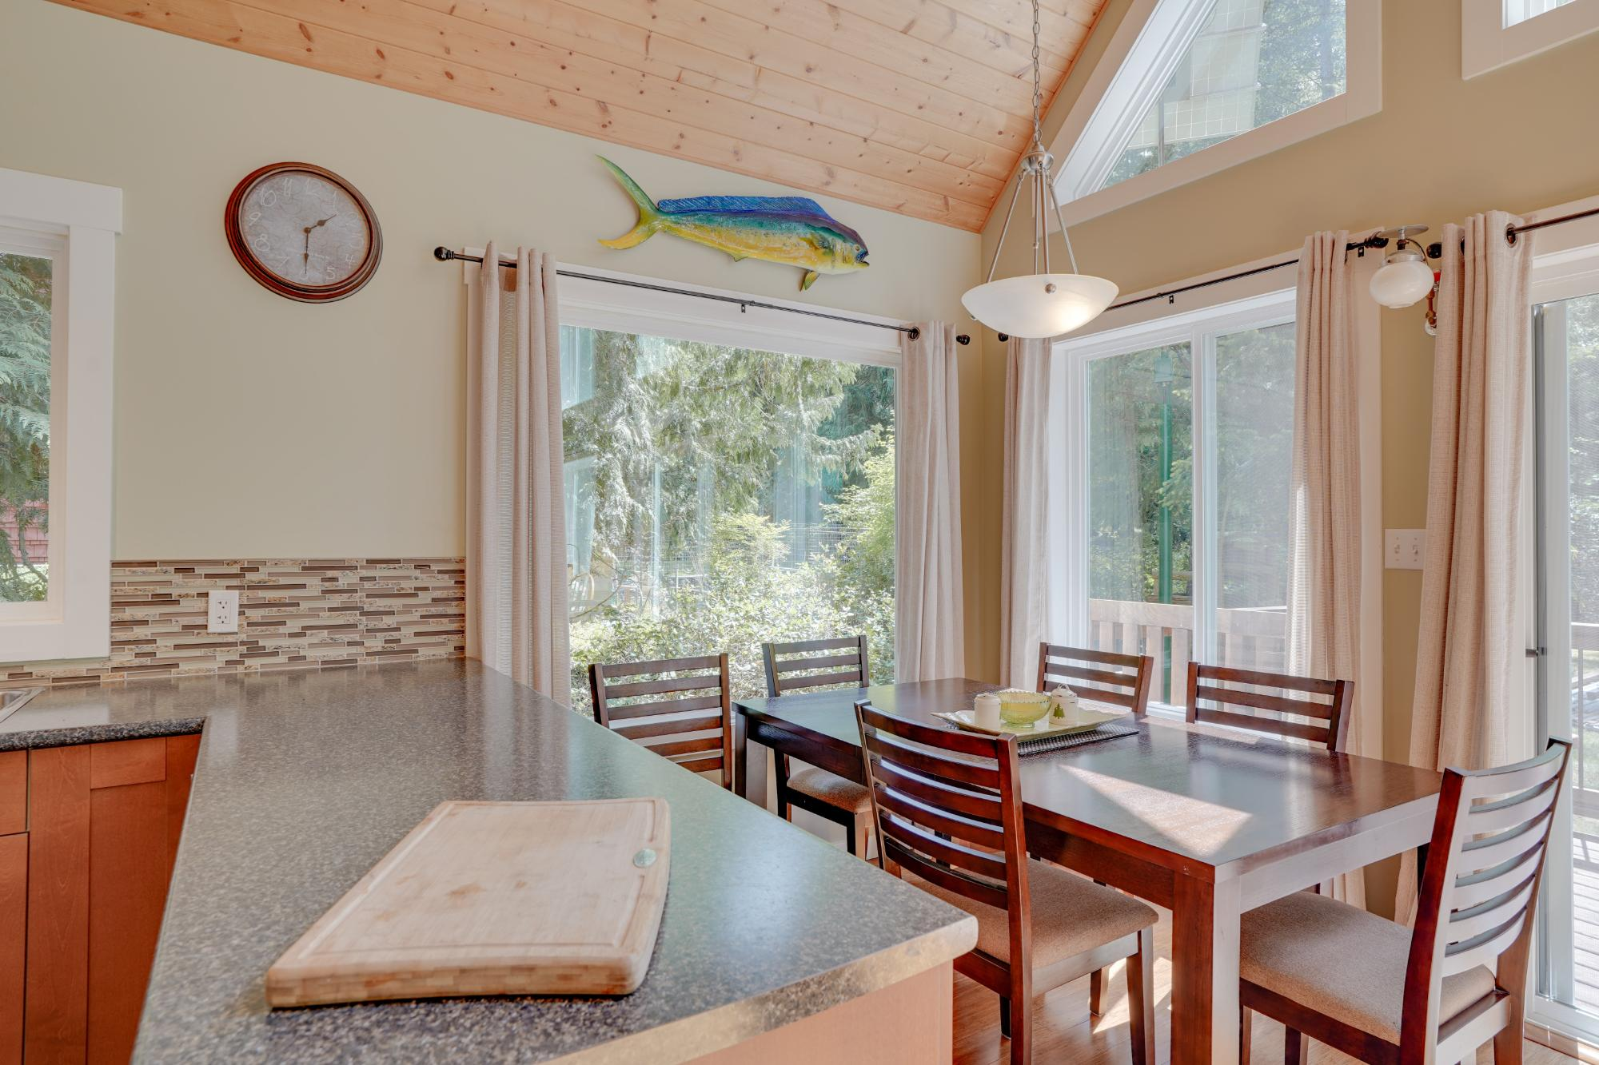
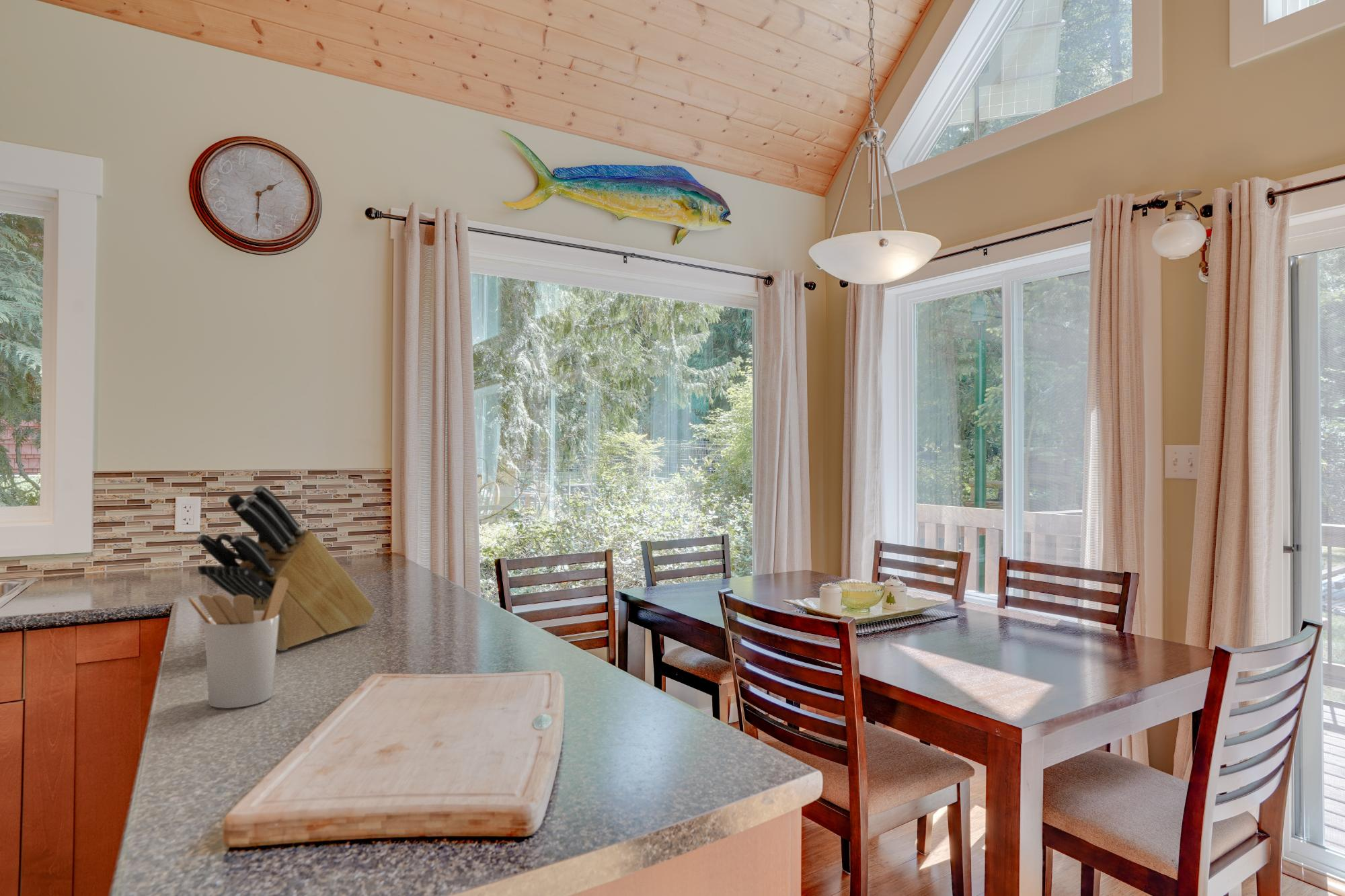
+ knife block (293, 561)
+ utensil holder (237, 642)
